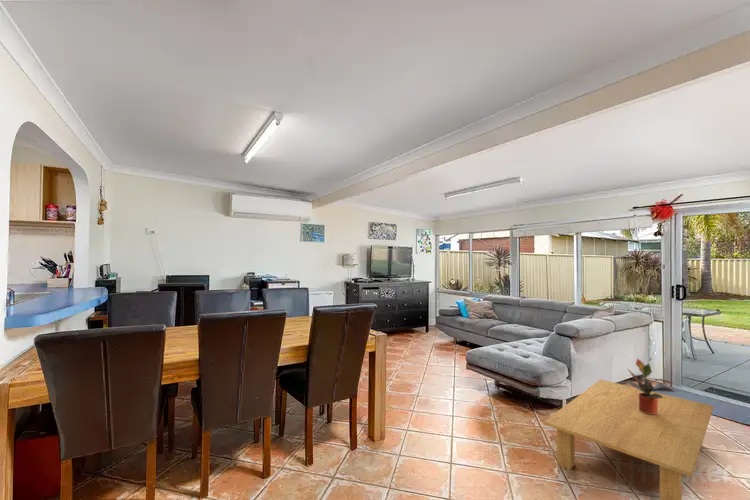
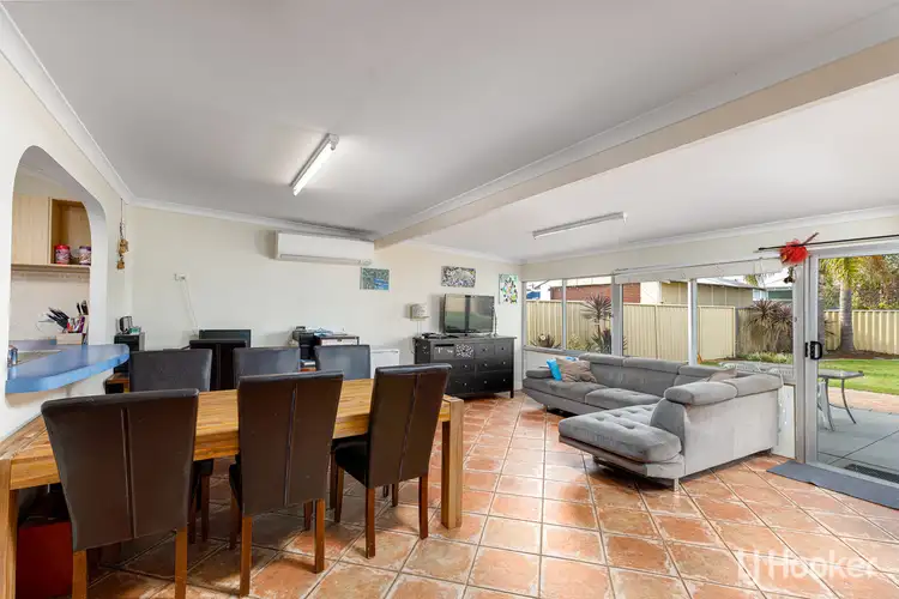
- coffee table (633, 433)
- potted plant (648, 388)
